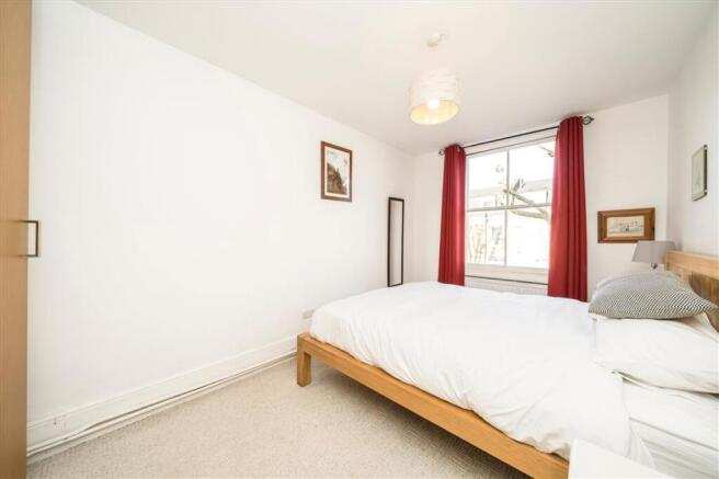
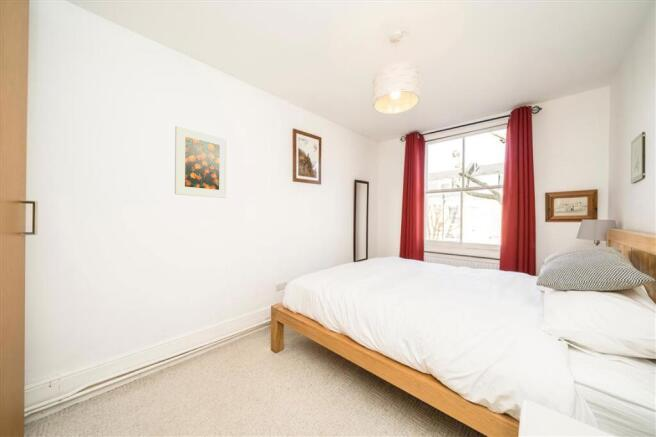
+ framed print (202, 164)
